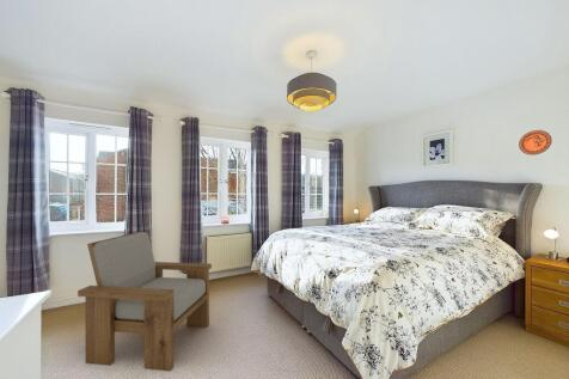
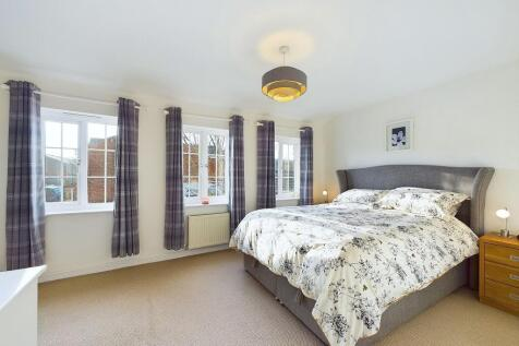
- decorative plate (534, 142)
- armchair (153, 288)
